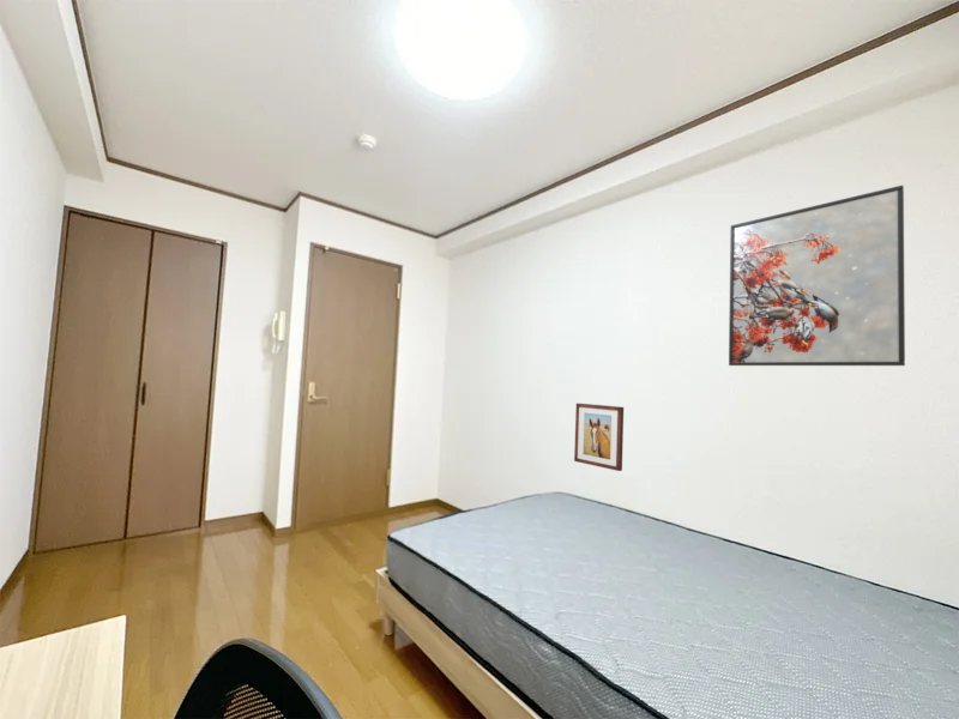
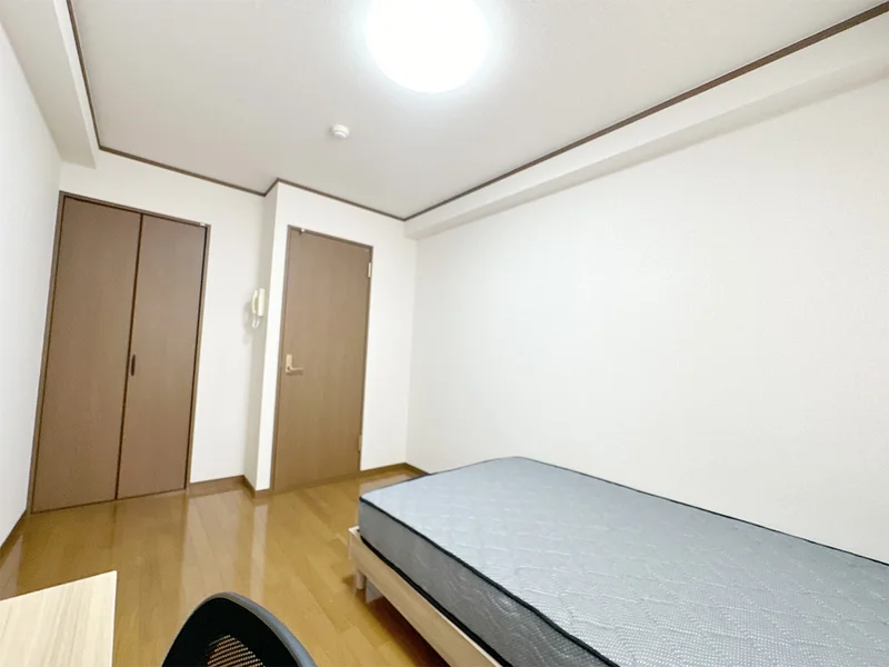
- wall art (597, 435)
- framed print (806, 285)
